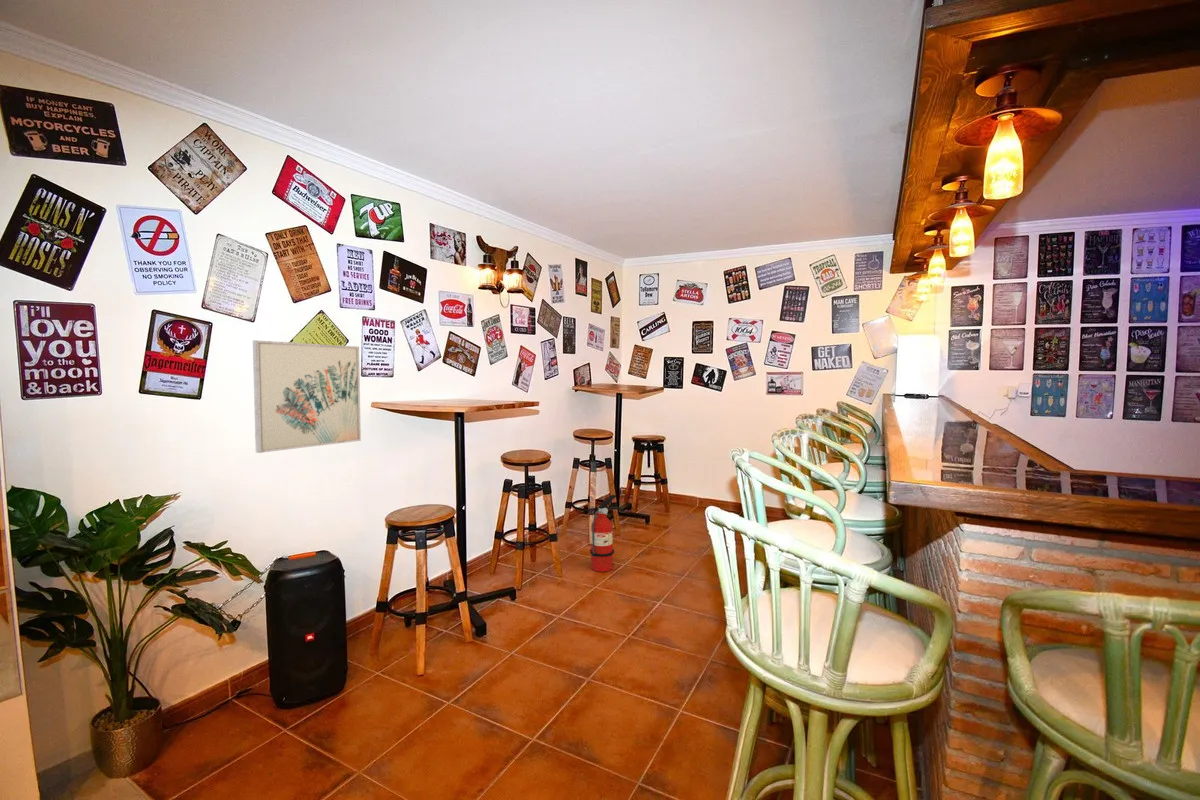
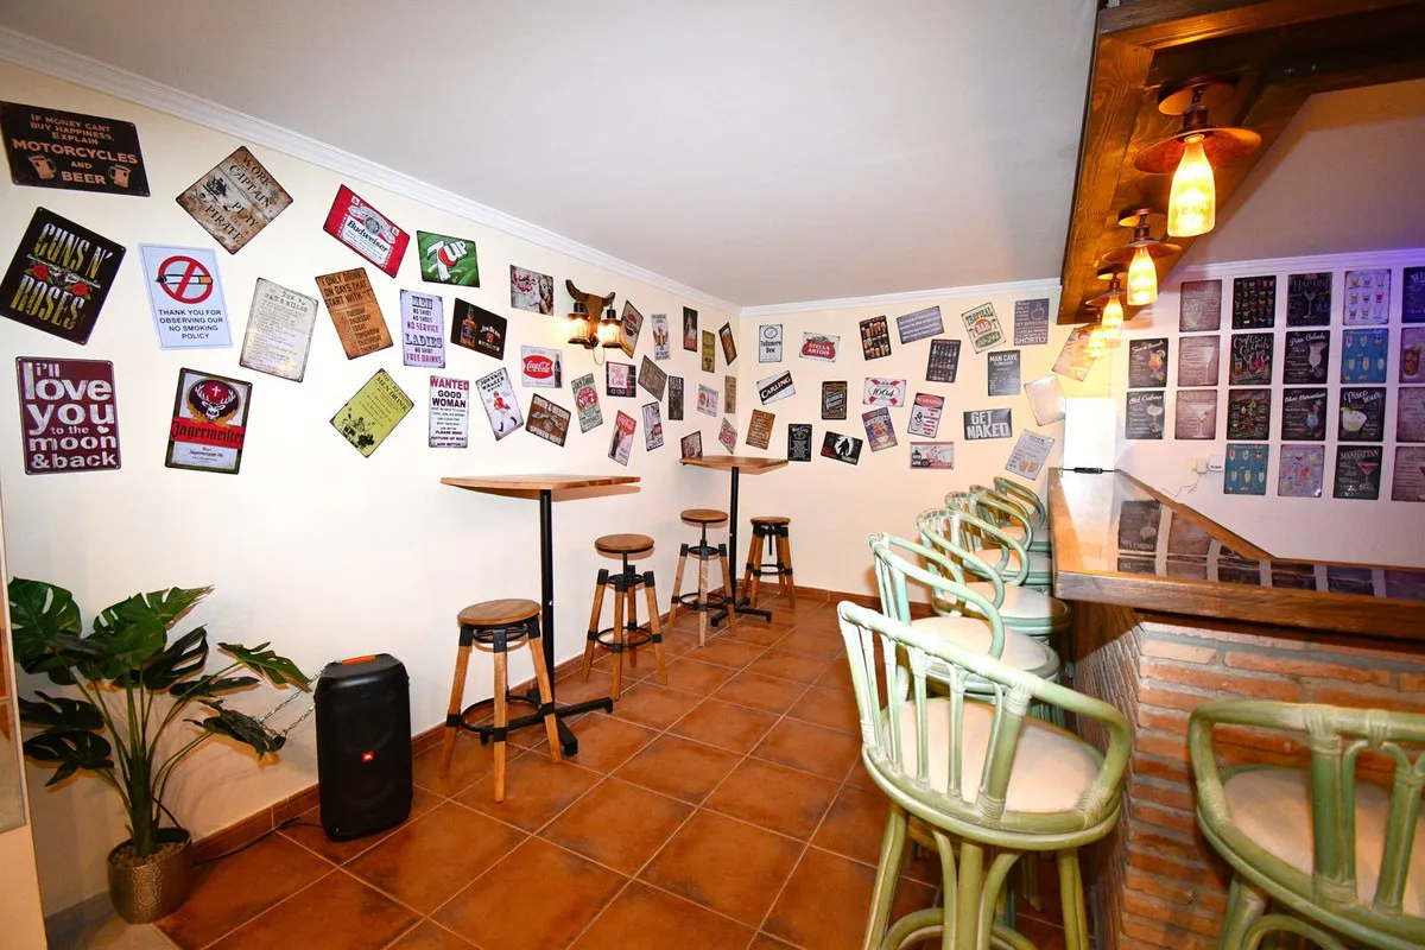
- wall art (311, 395)
- fire extinguisher (605, 531)
